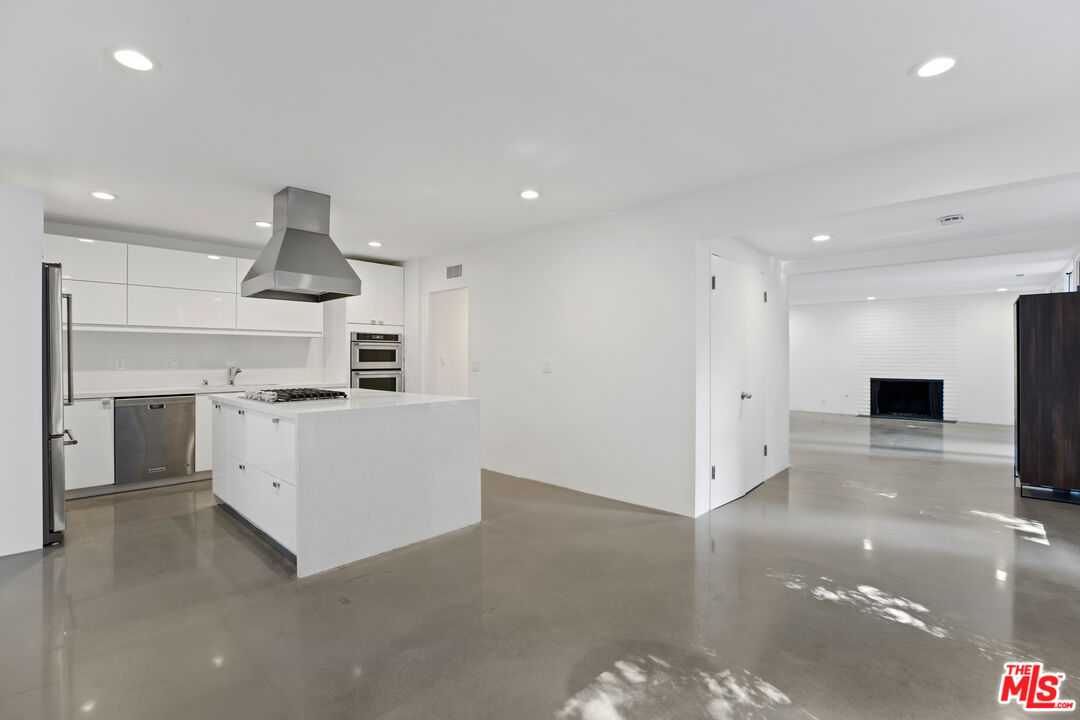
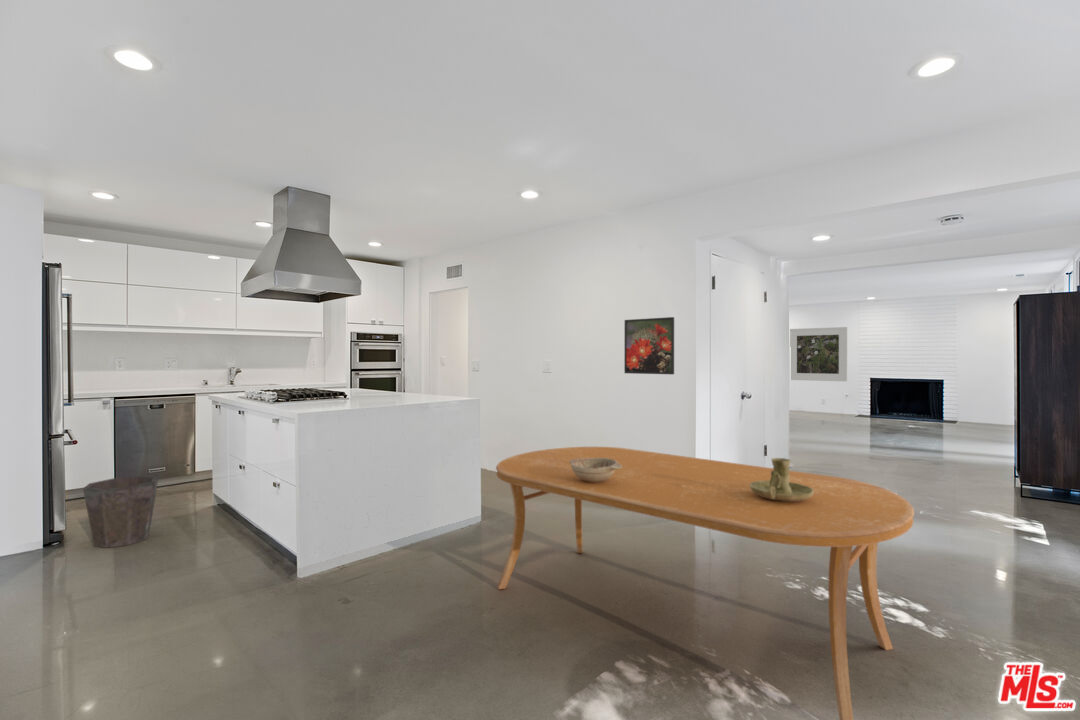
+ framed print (817, 354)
+ waste bin (122, 511)
+ dining table (676, 521)
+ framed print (648, 346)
+ decorative bowl (593, 470)
+ candle holder (779, 479)
